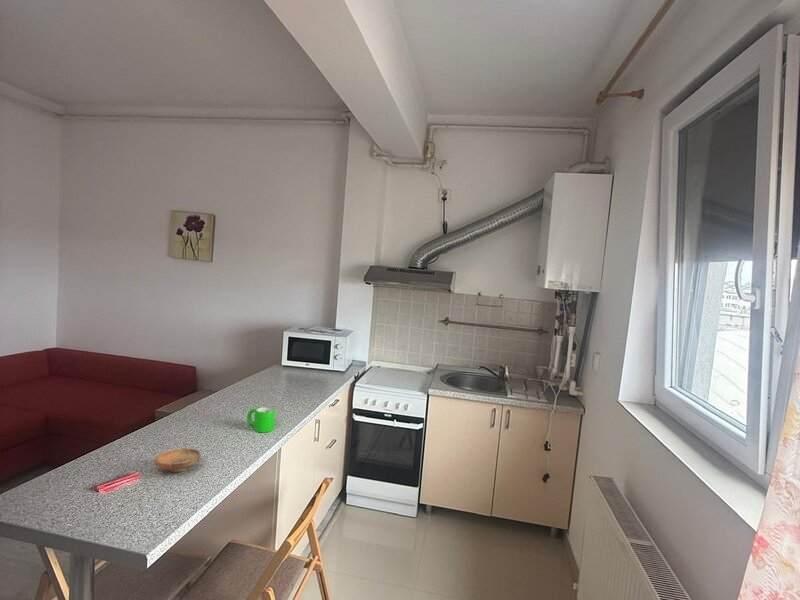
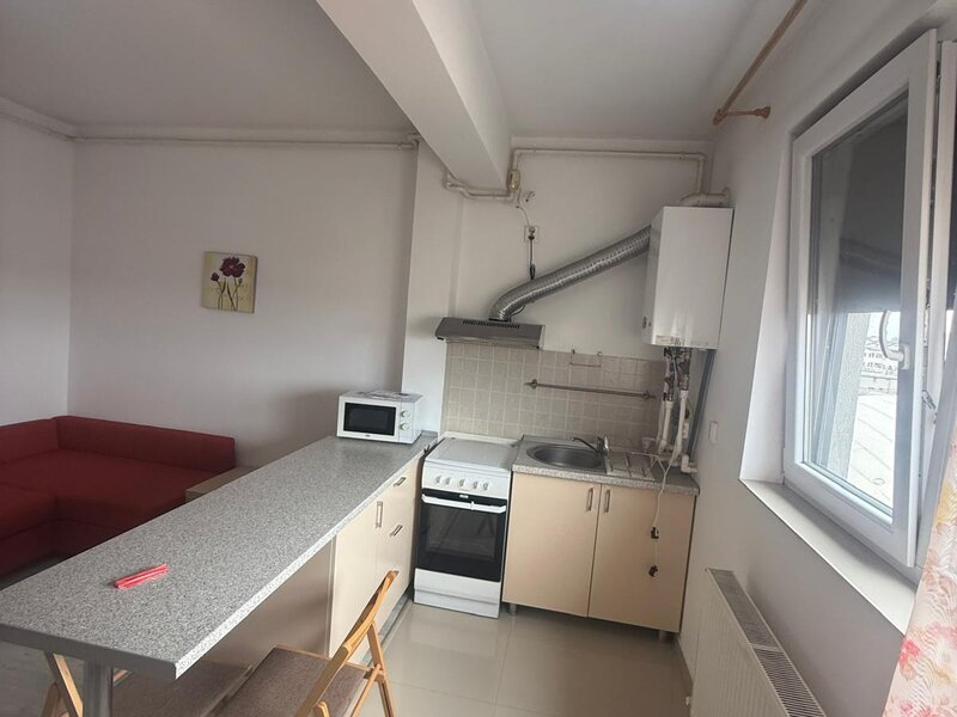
- mug (260, 418)
- bowl (177, 462)
